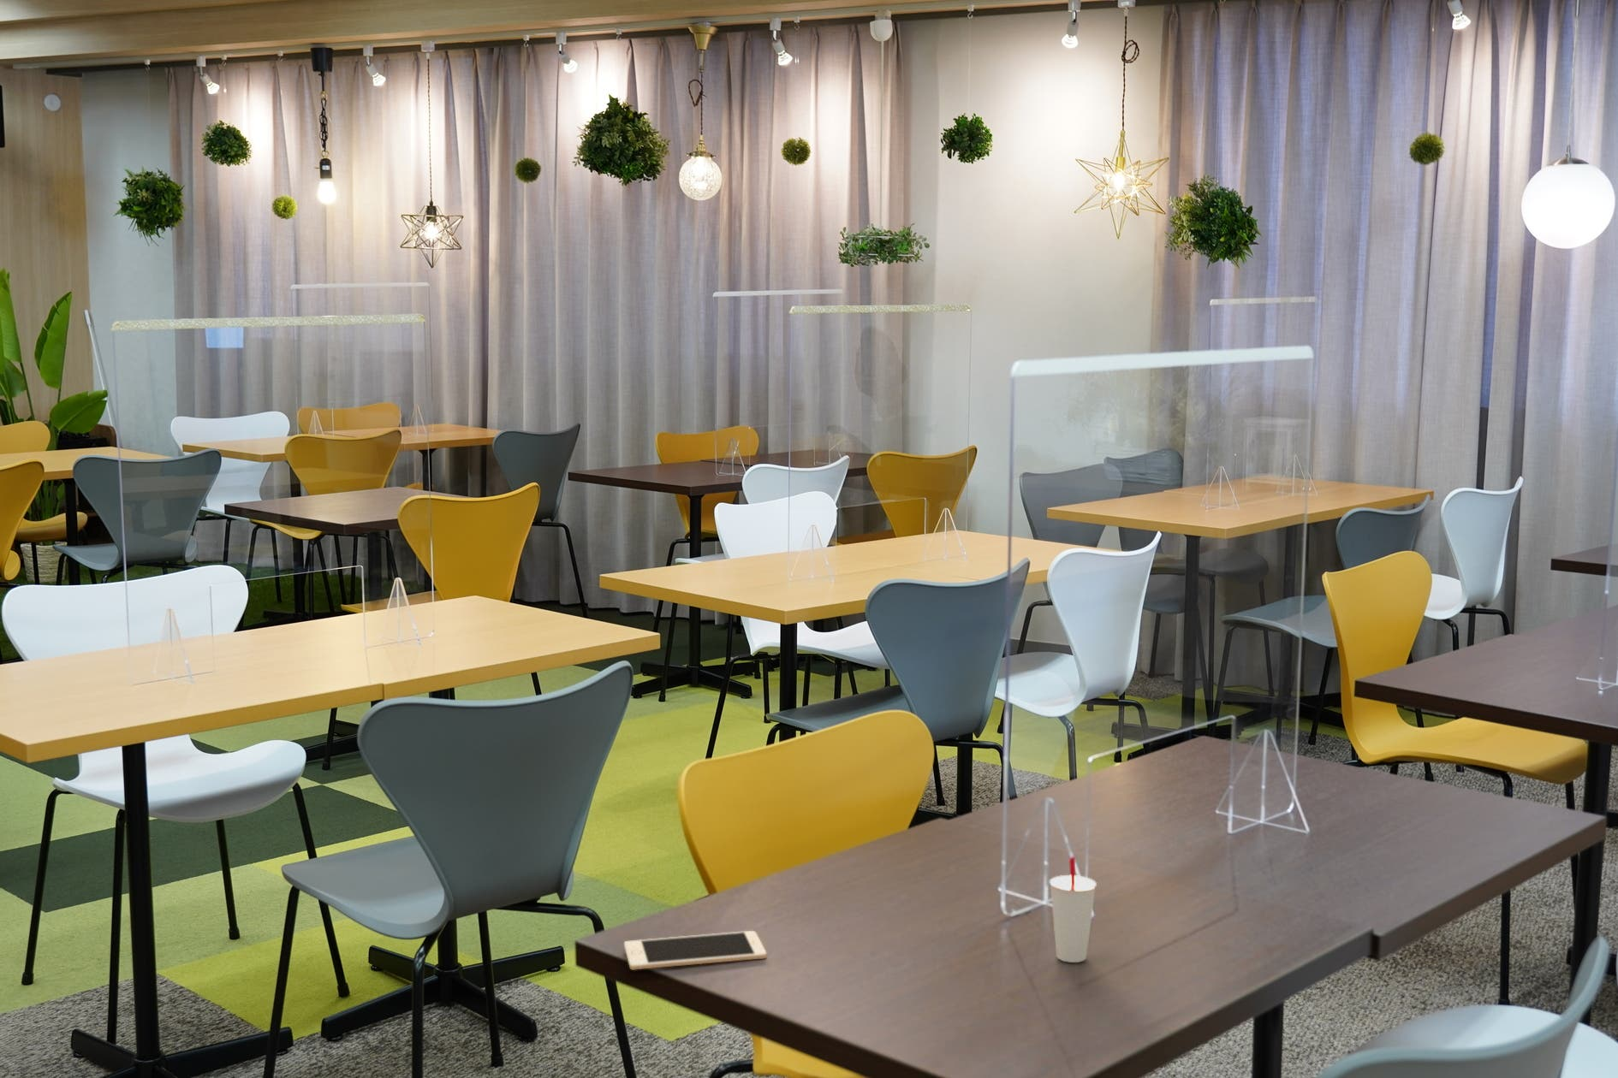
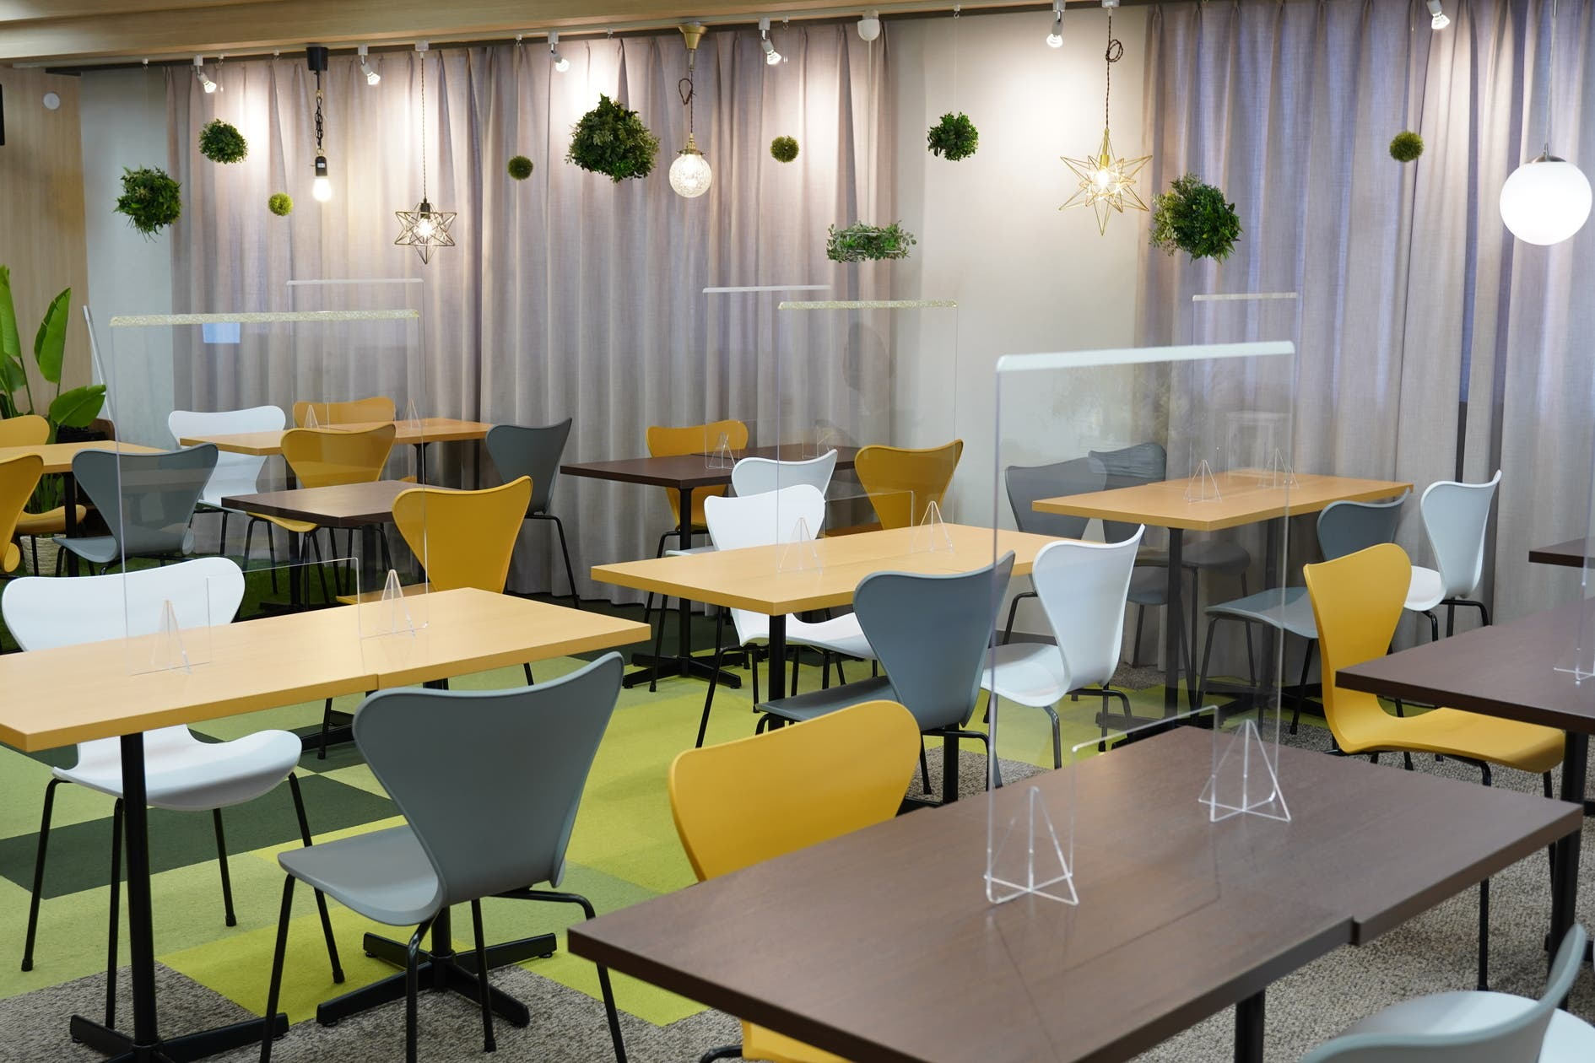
- cell phone (695, 949)
- cup (1071, 907)
